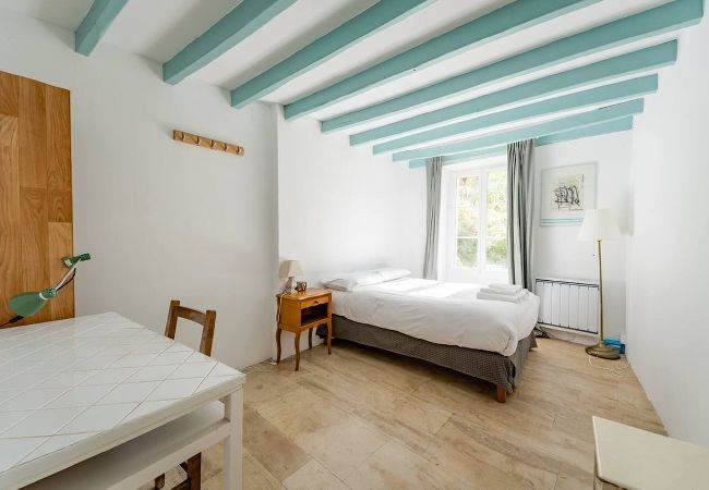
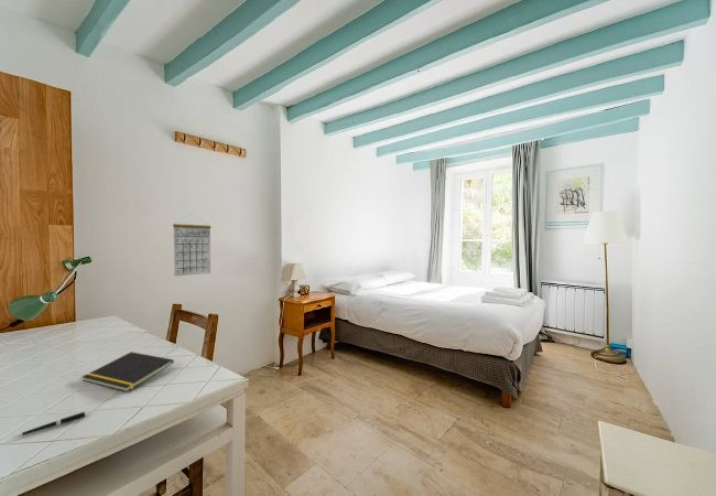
+ calendar (193, 244)
+ notepad (129, 369)
+ pen (51, 423)
